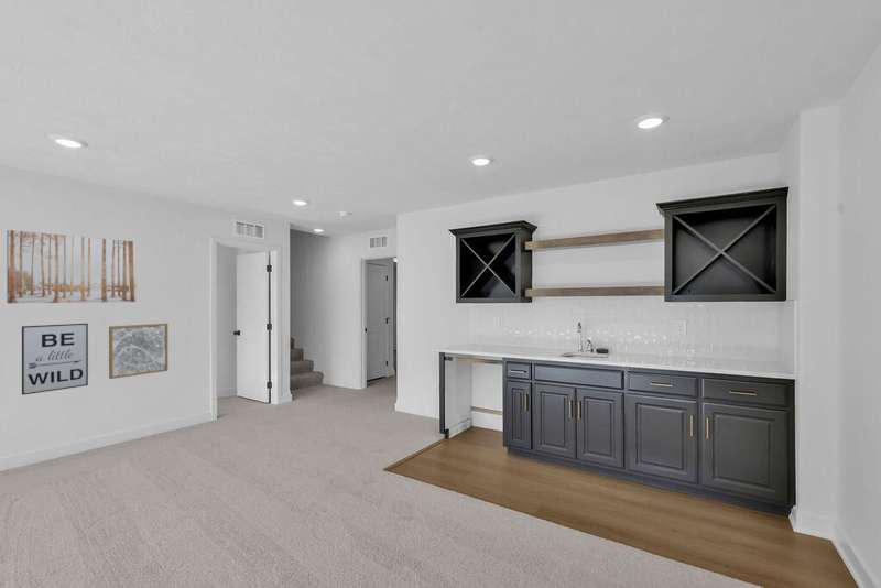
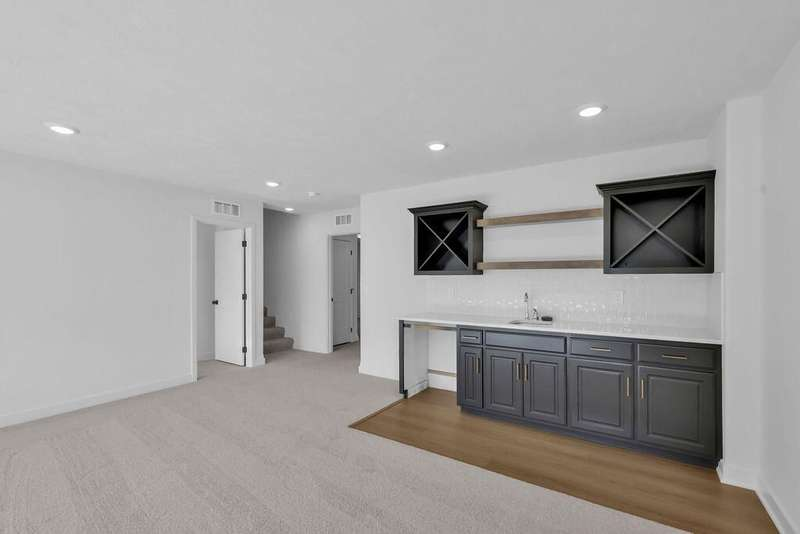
- wall art (77, 269)
- wall art (56, 357)
- wall art (140, 349)
